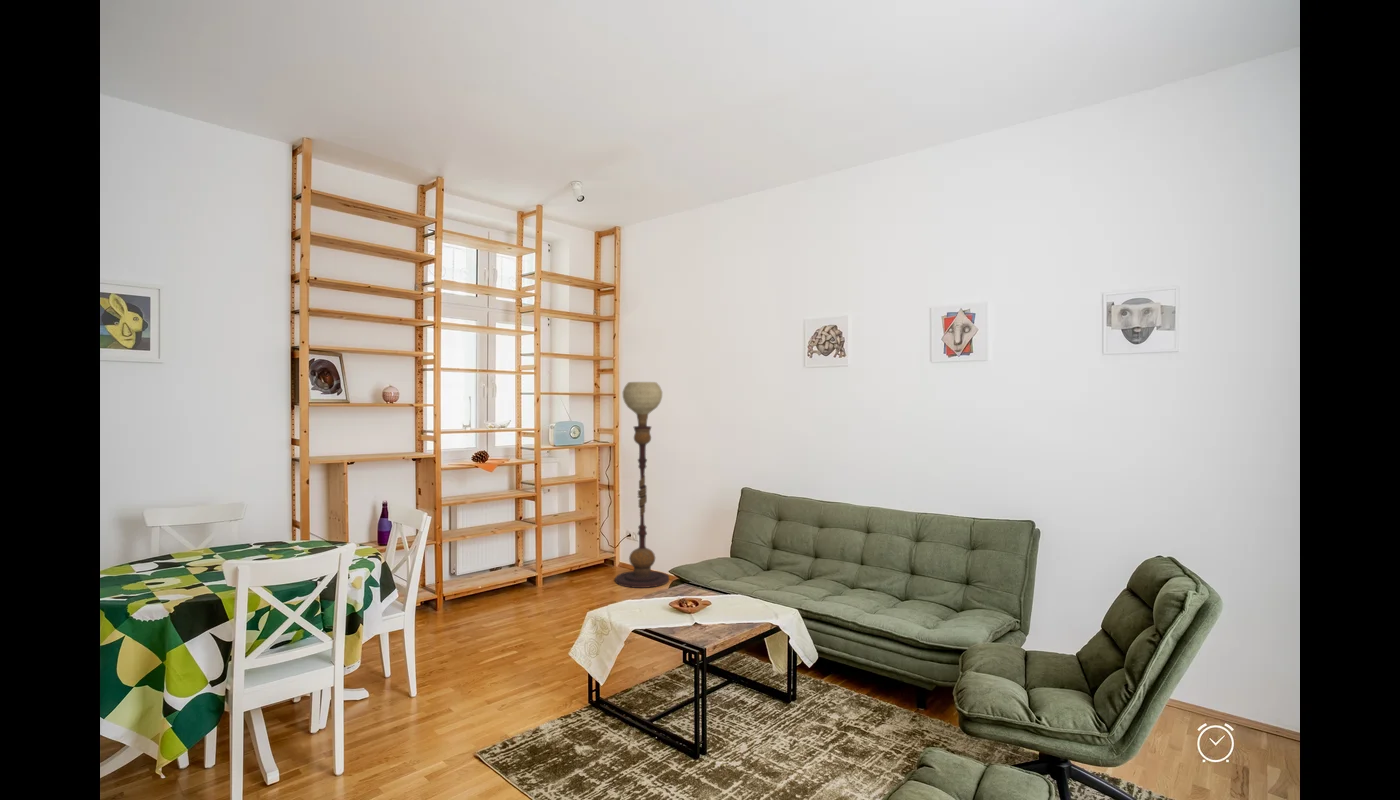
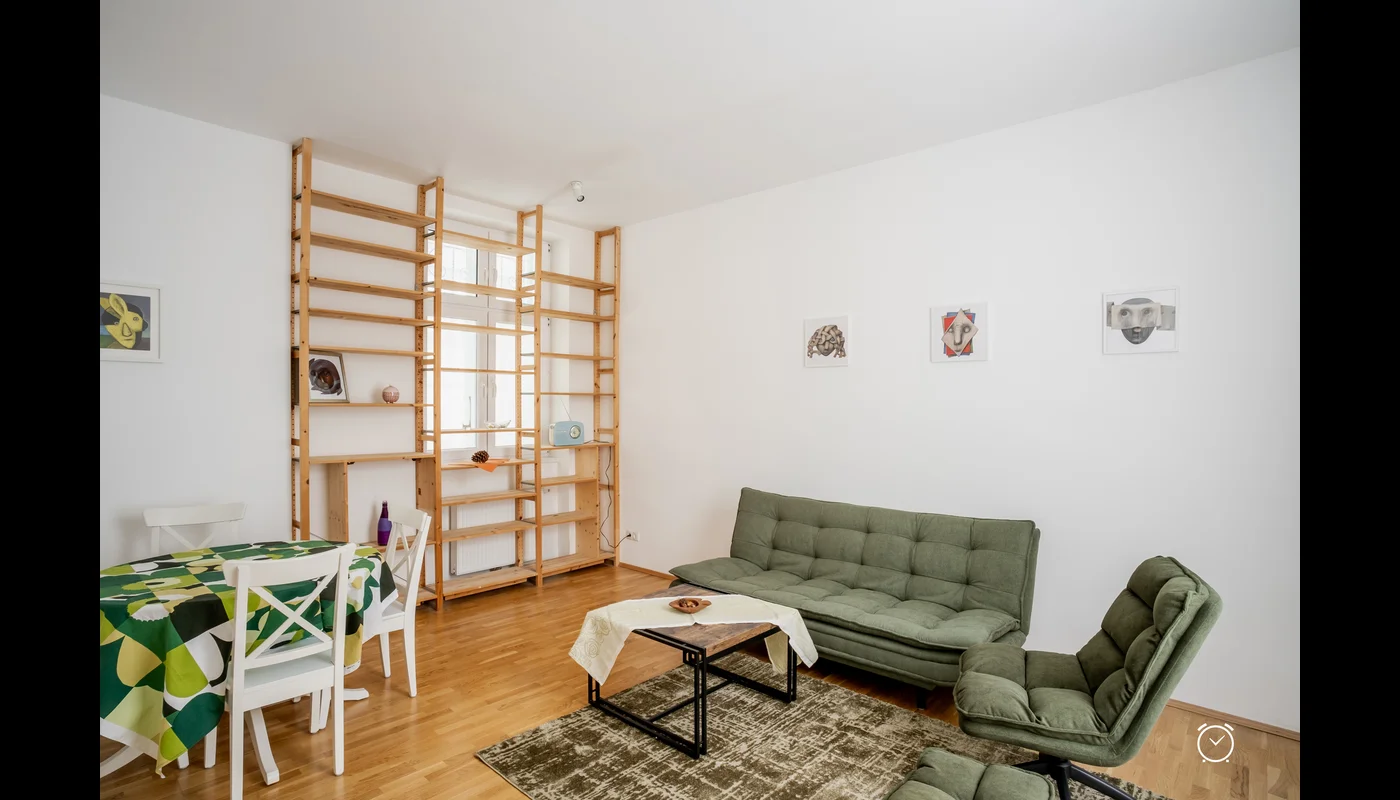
- floor lamp (642, 481)
